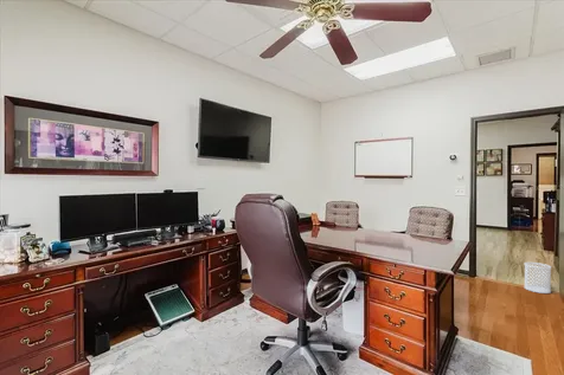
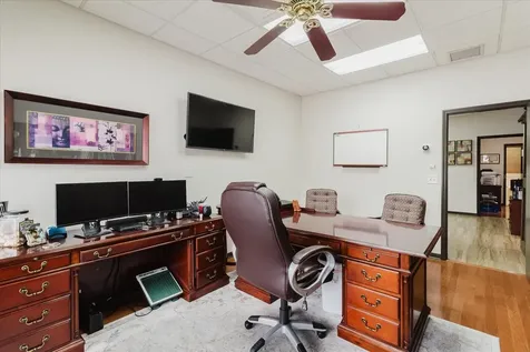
- wastebasket (537, 277)
